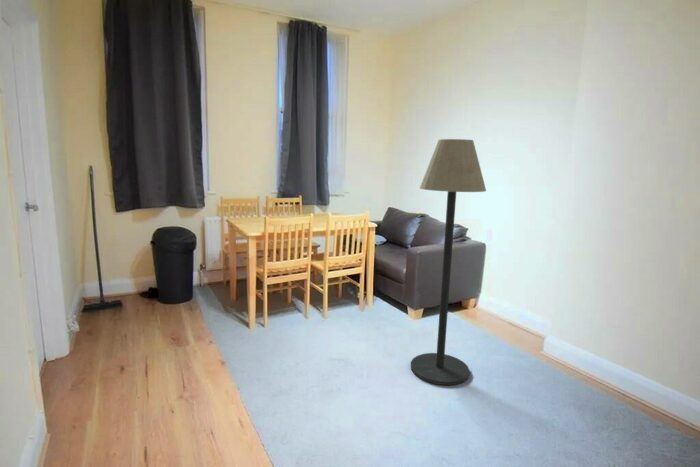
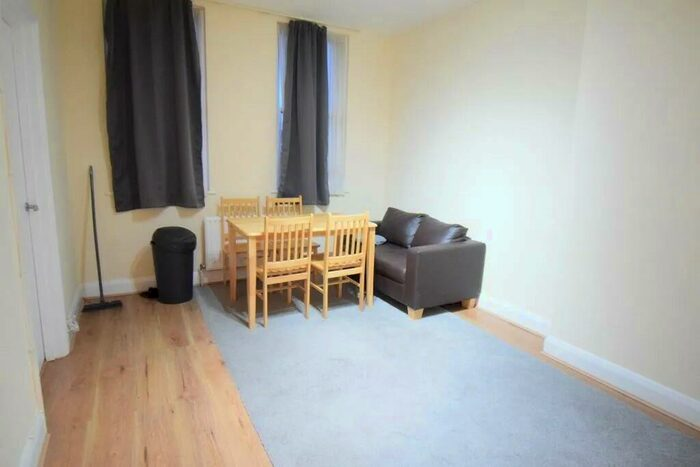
- floor lamp (447, 260)
